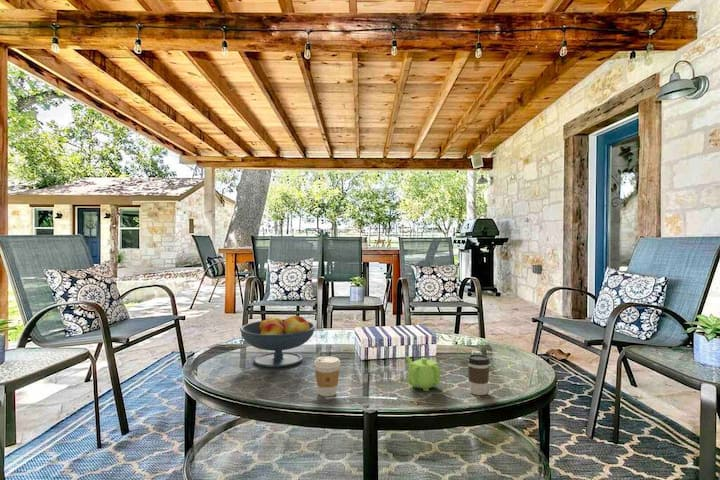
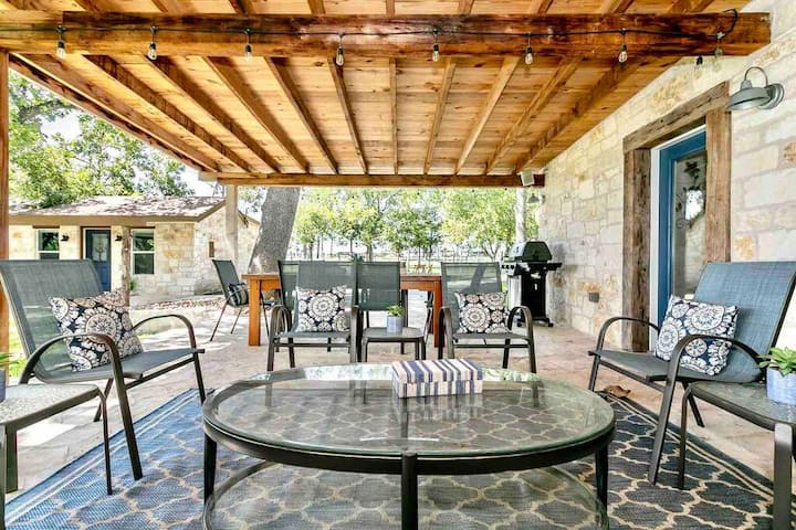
- teapot (421, 372)
- fruit bowl (278, 337)
- coffee cup (478, 374)
- coffee cup (327, 375)
